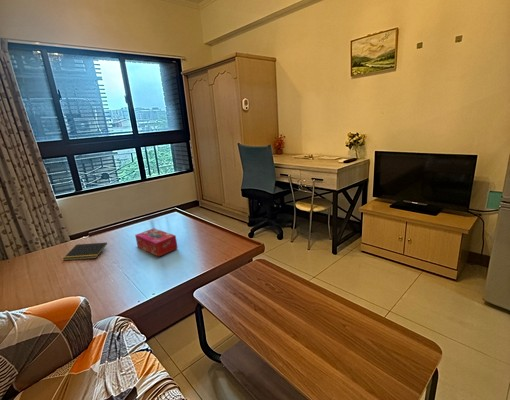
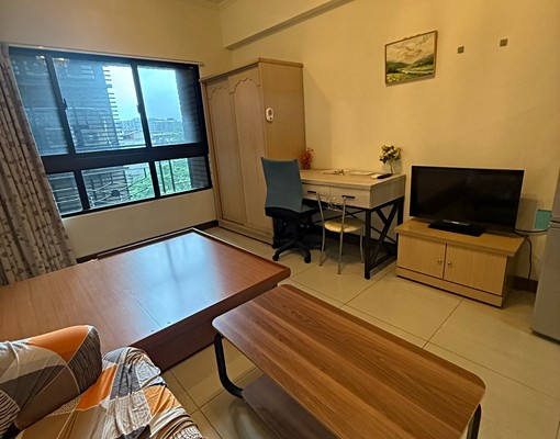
- notepad (85, 251)
- tissue box (156, 241)
